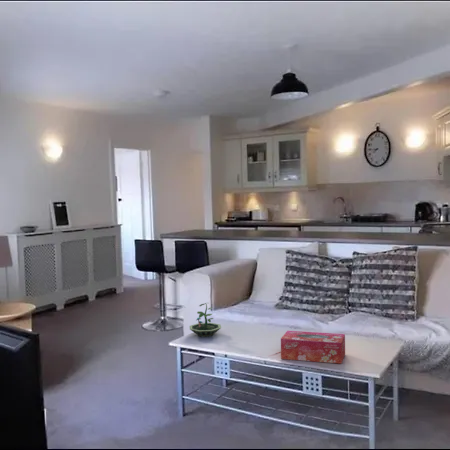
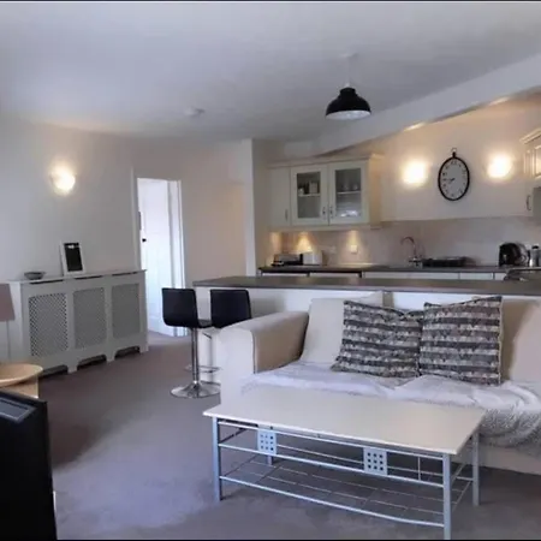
- tissue box (313, 346)
- terrarium (205, 310)
